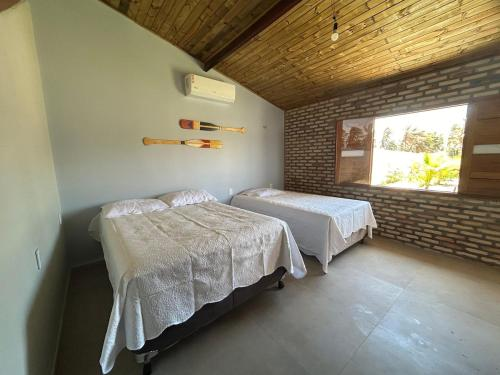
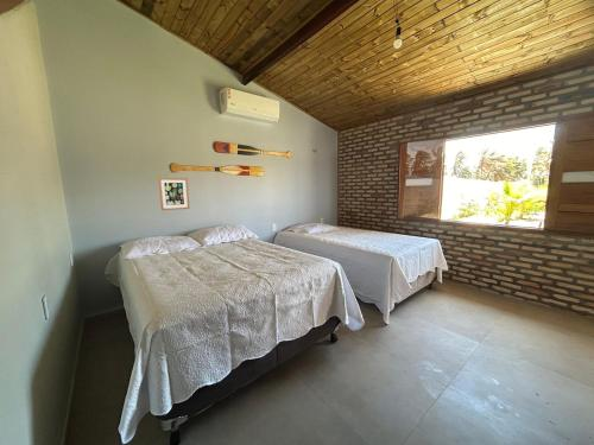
+ wall art (173, 193)
